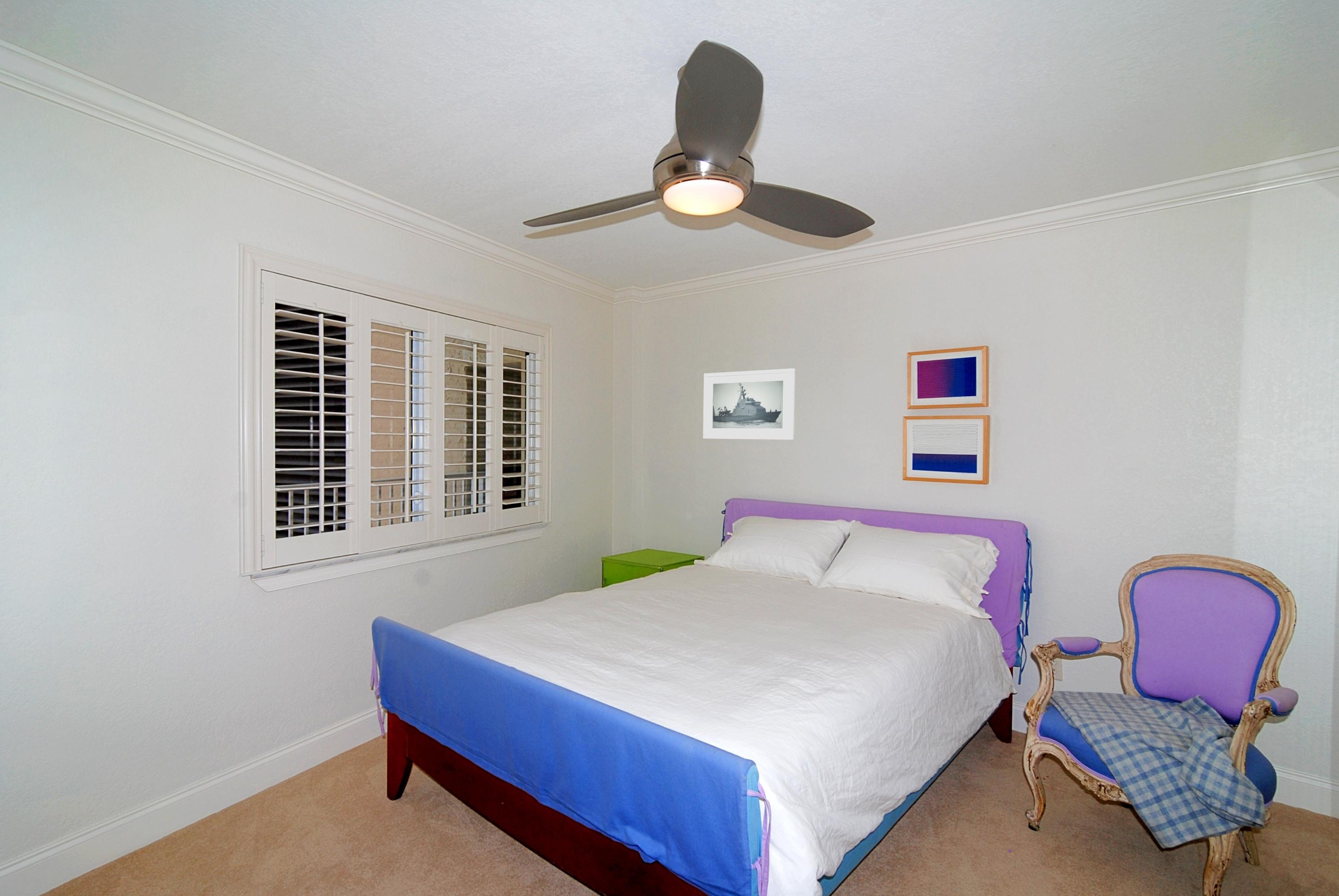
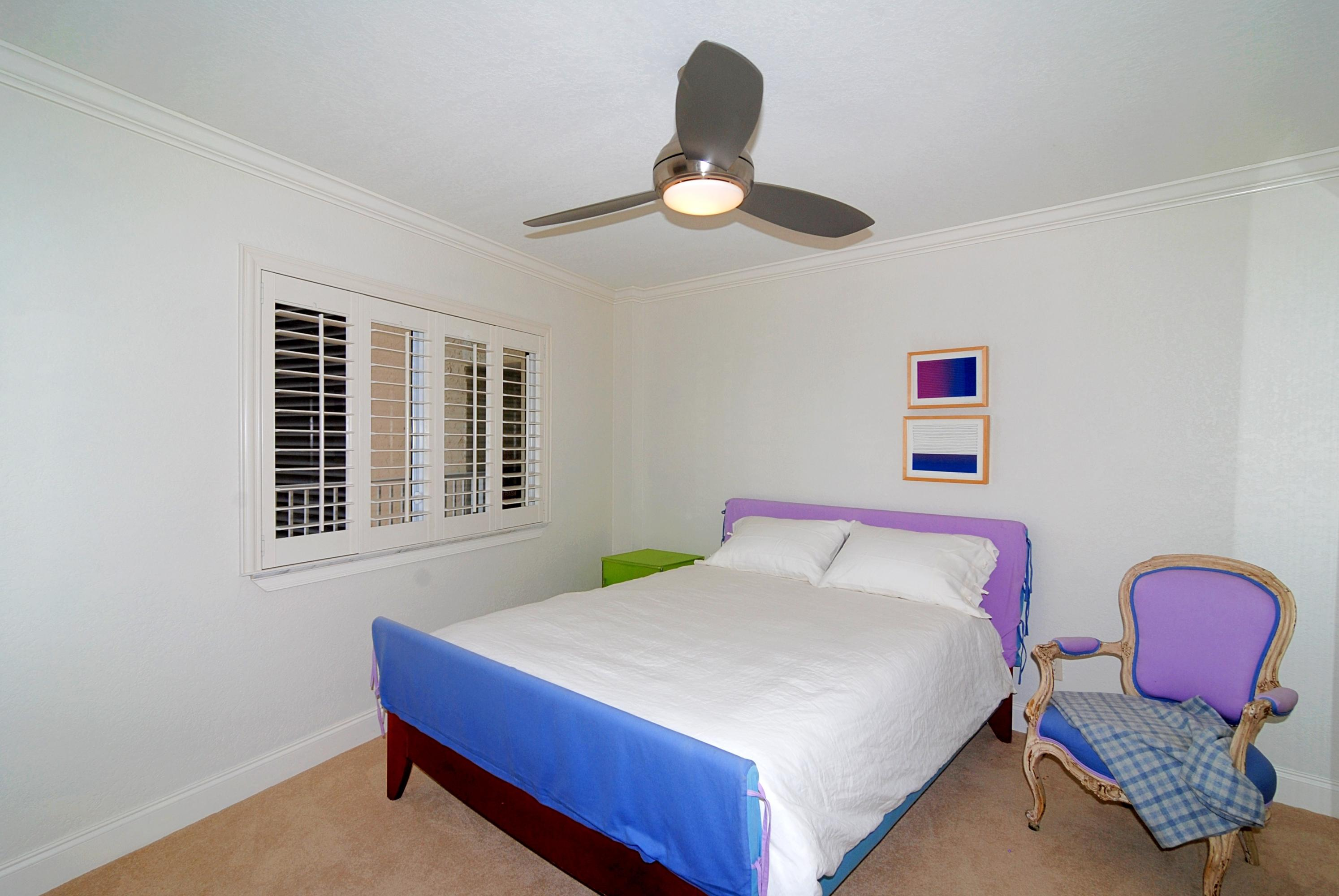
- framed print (747, 405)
